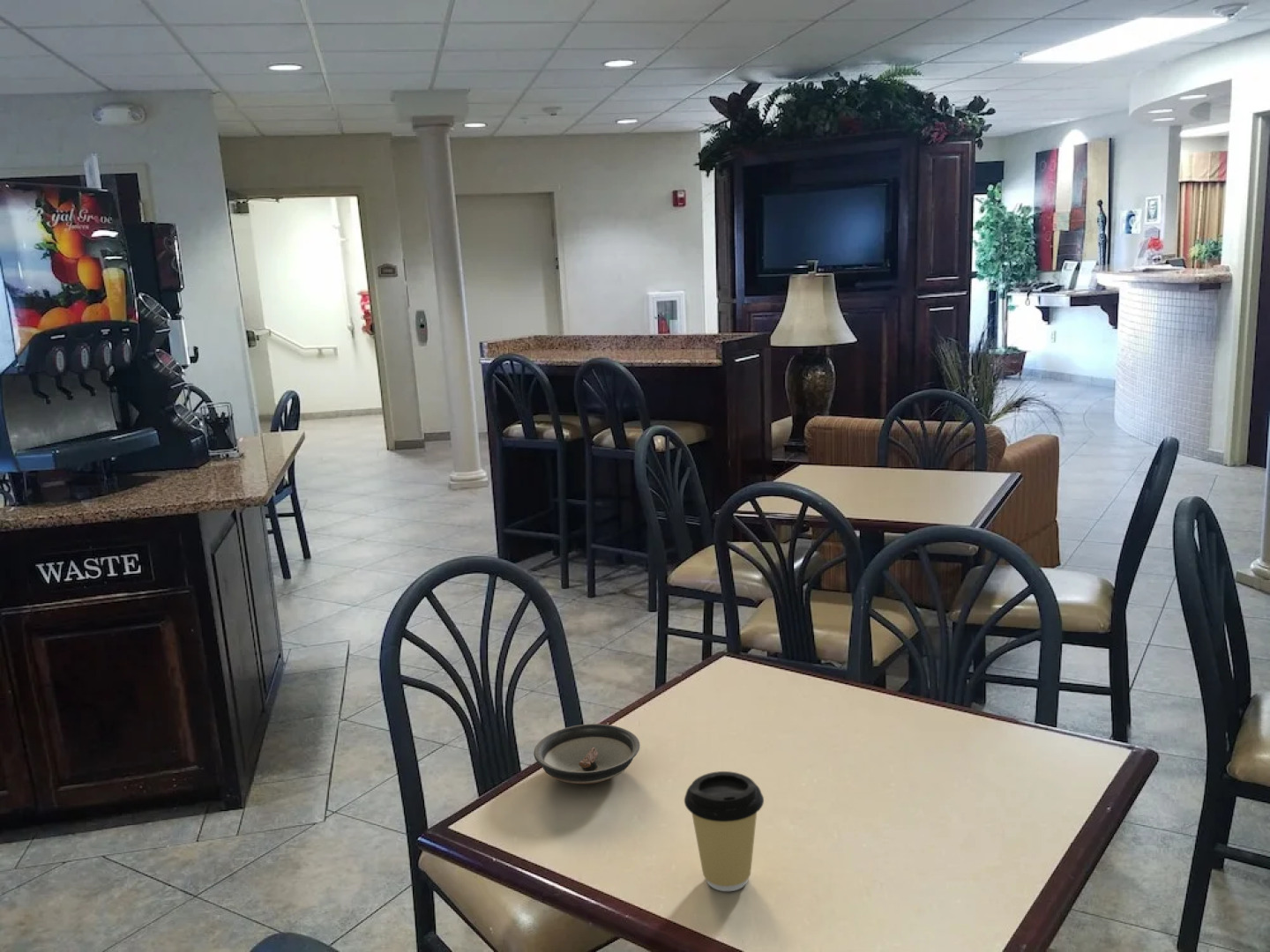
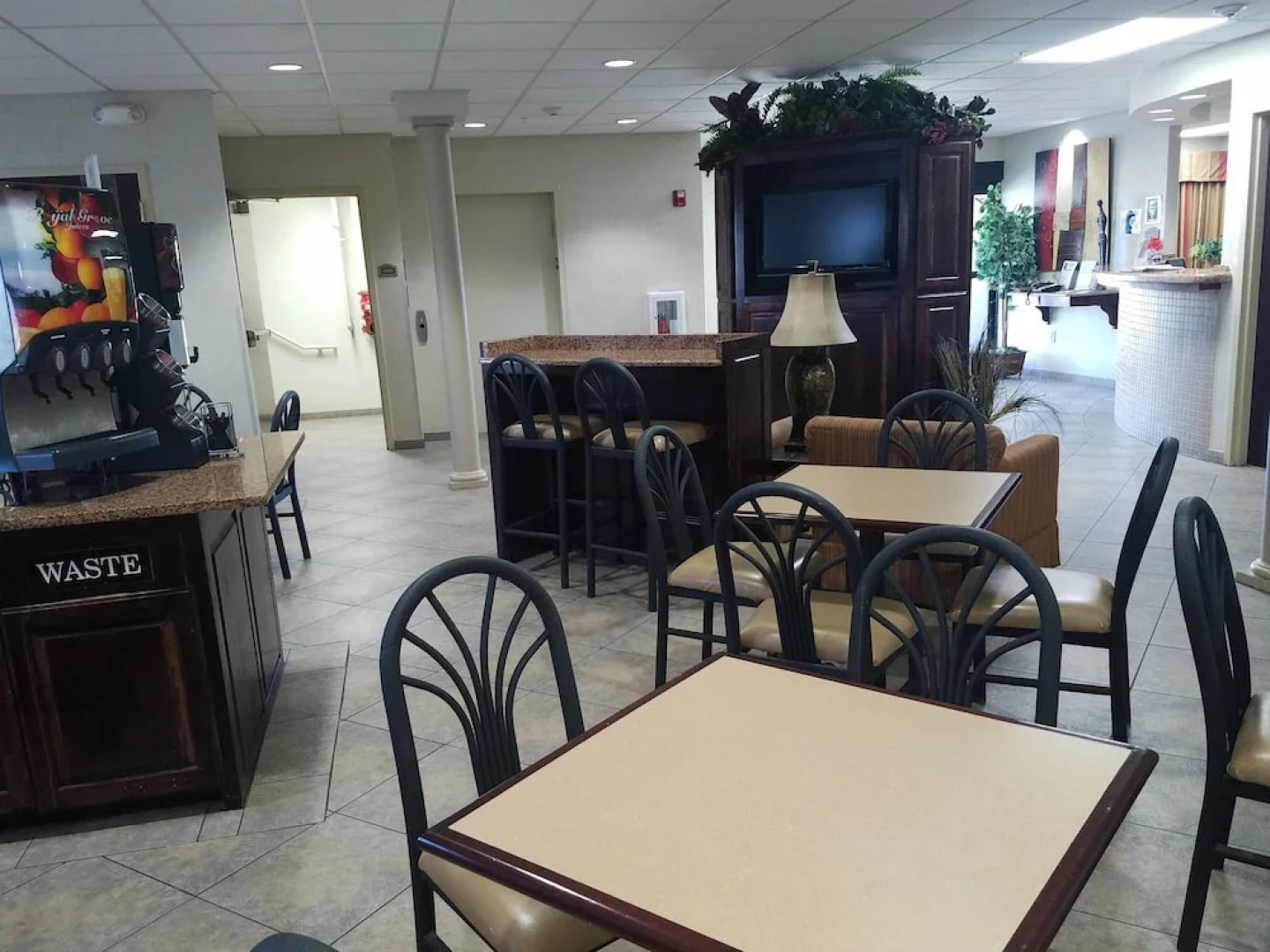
- coffee cup (725, 831)
- saucer (587, 758)
